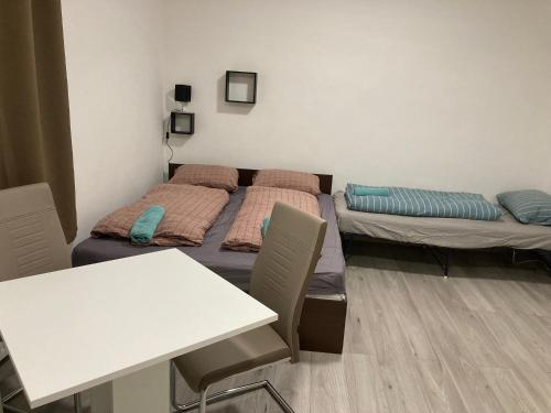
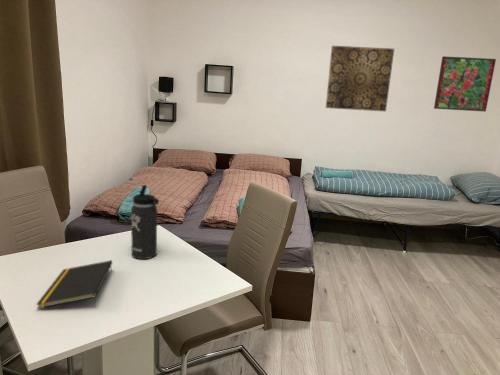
+ thermos bottle (146, 220)
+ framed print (464, 84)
+ notepad (78, 282)
+ wall art (359, 79)
